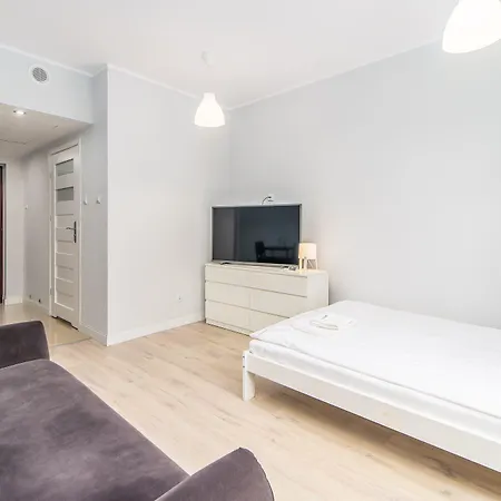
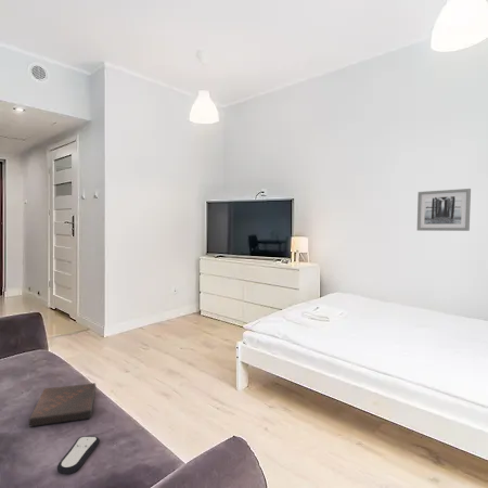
+ wall art (442, 210)
+ remote control (78, 453)
+ book (65, 402)
